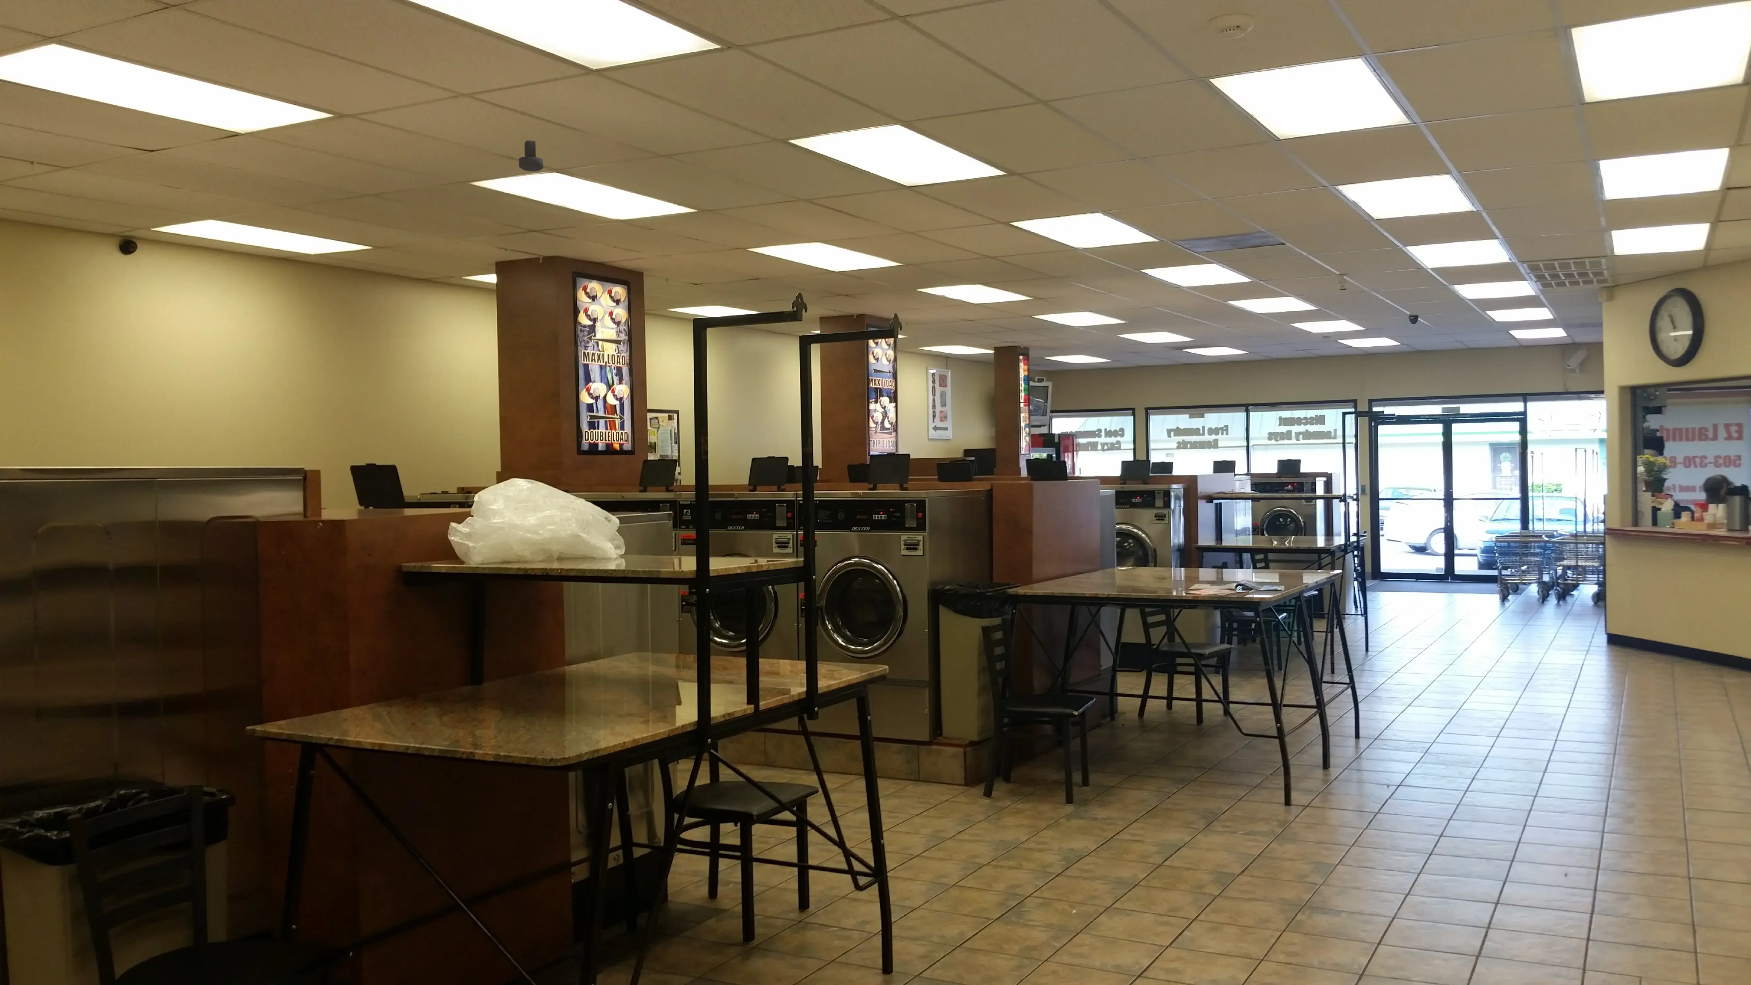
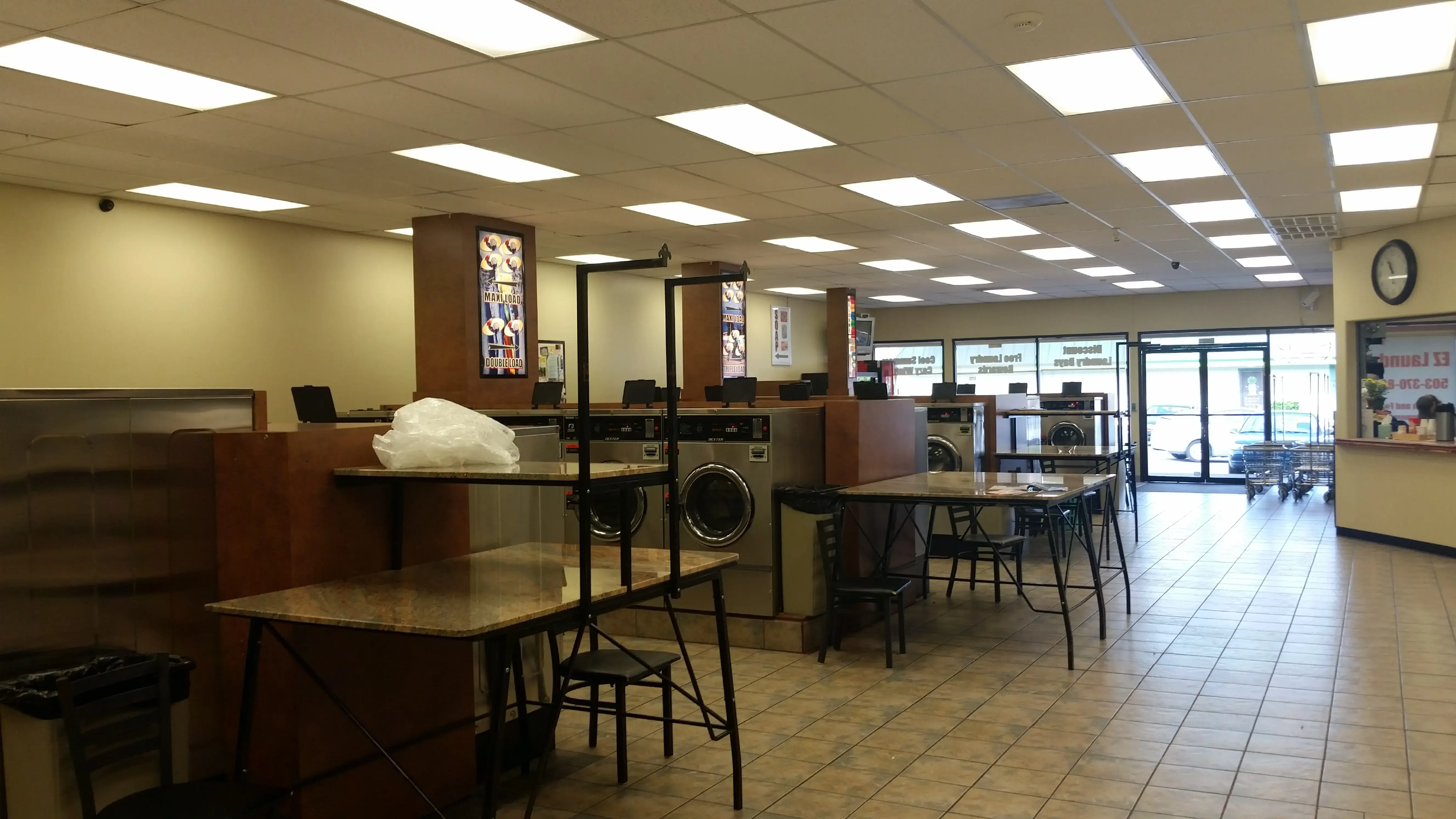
- security camera (530, 155)
